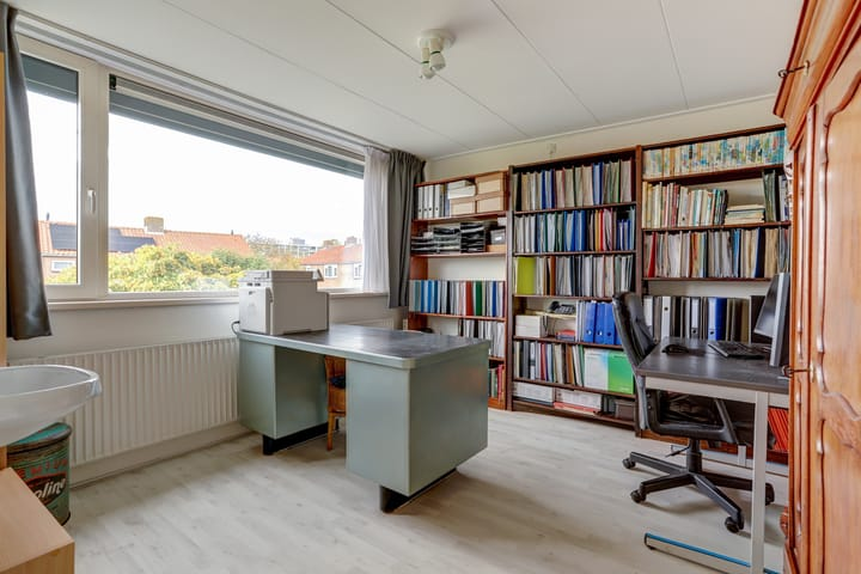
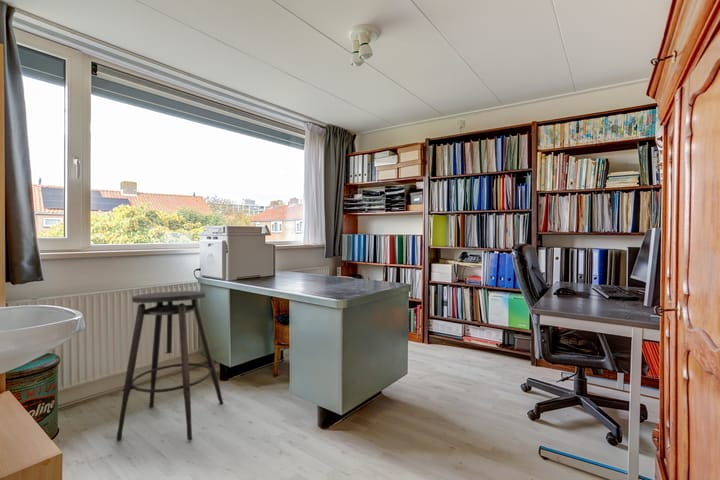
+ stool (171, 352)
